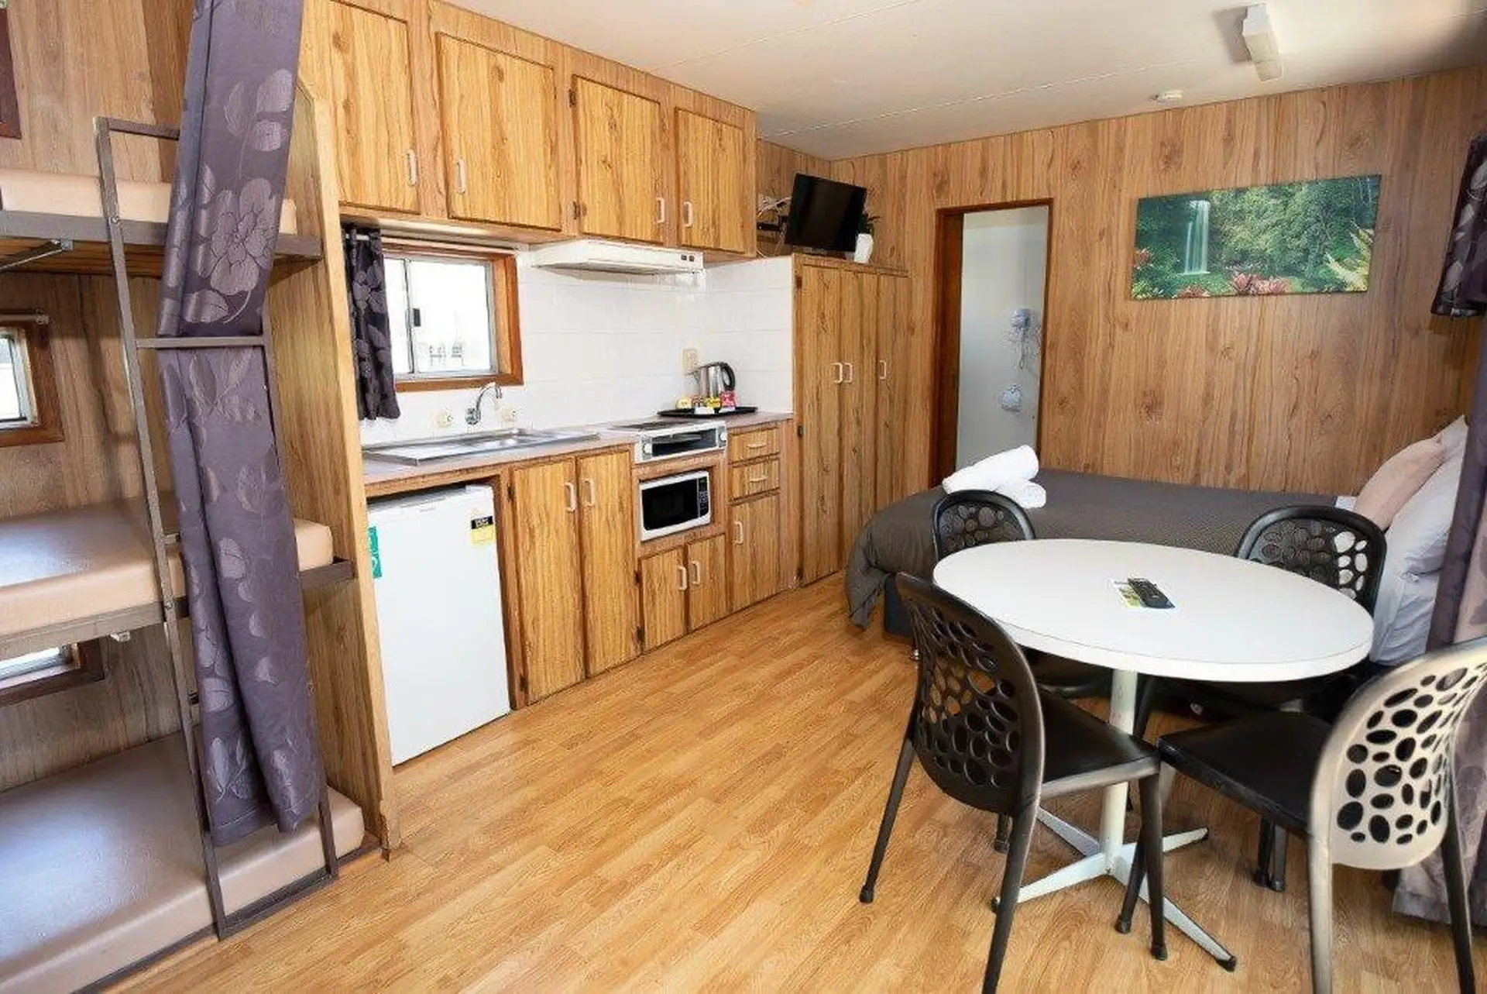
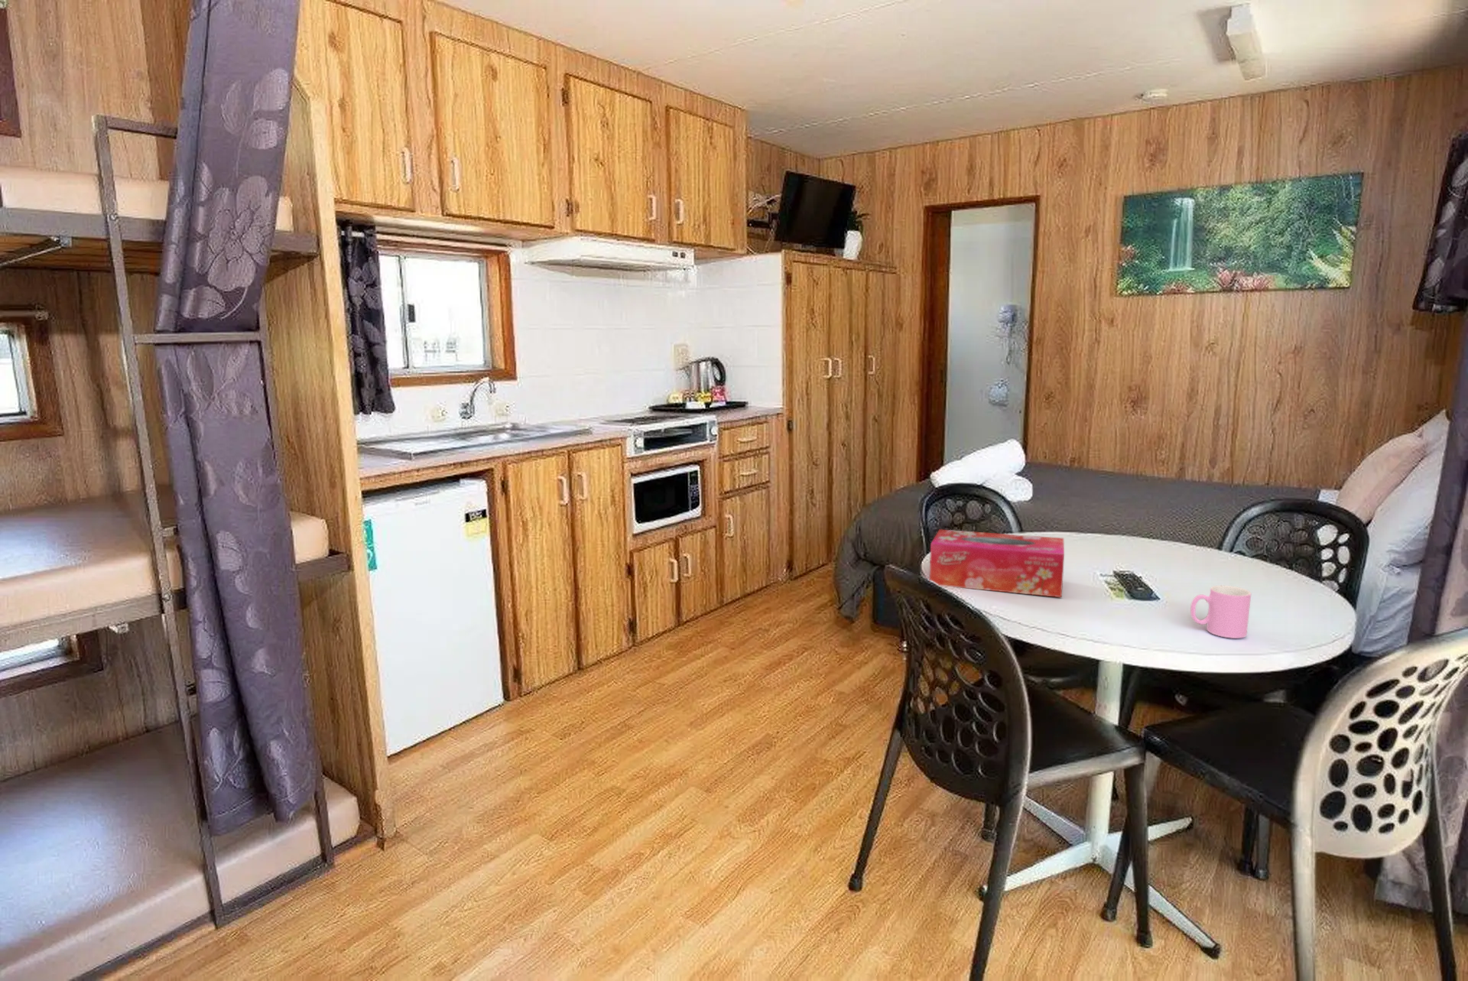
+ tissue box (996, 562)
+ cup (1218, 611)
